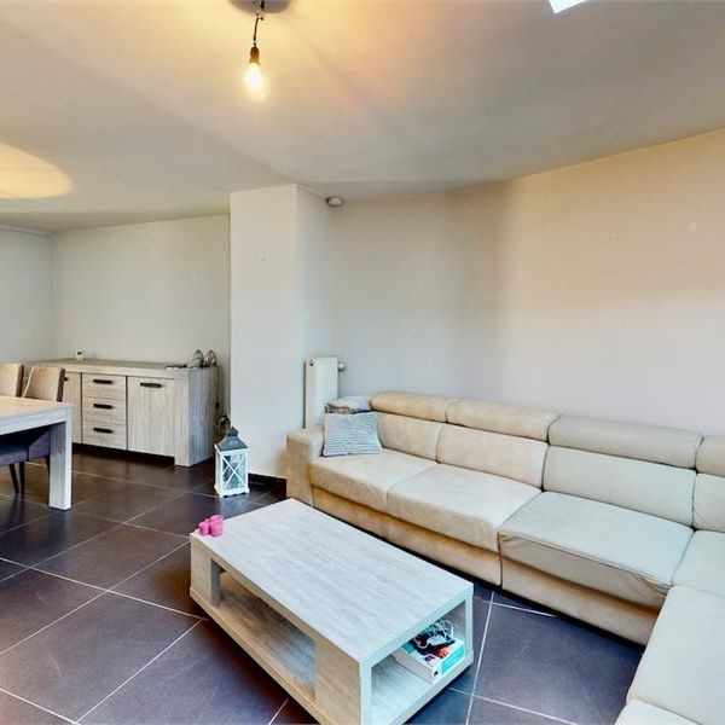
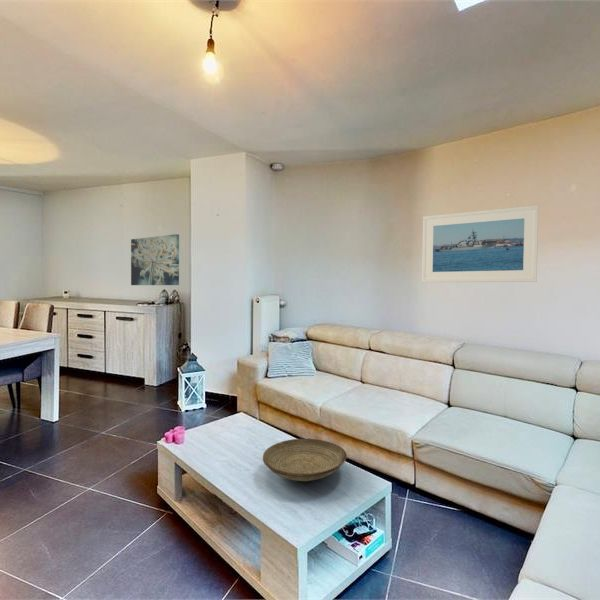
+ decorative bowl (304, 464)
+ wall art (153, 261)
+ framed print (475, 246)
